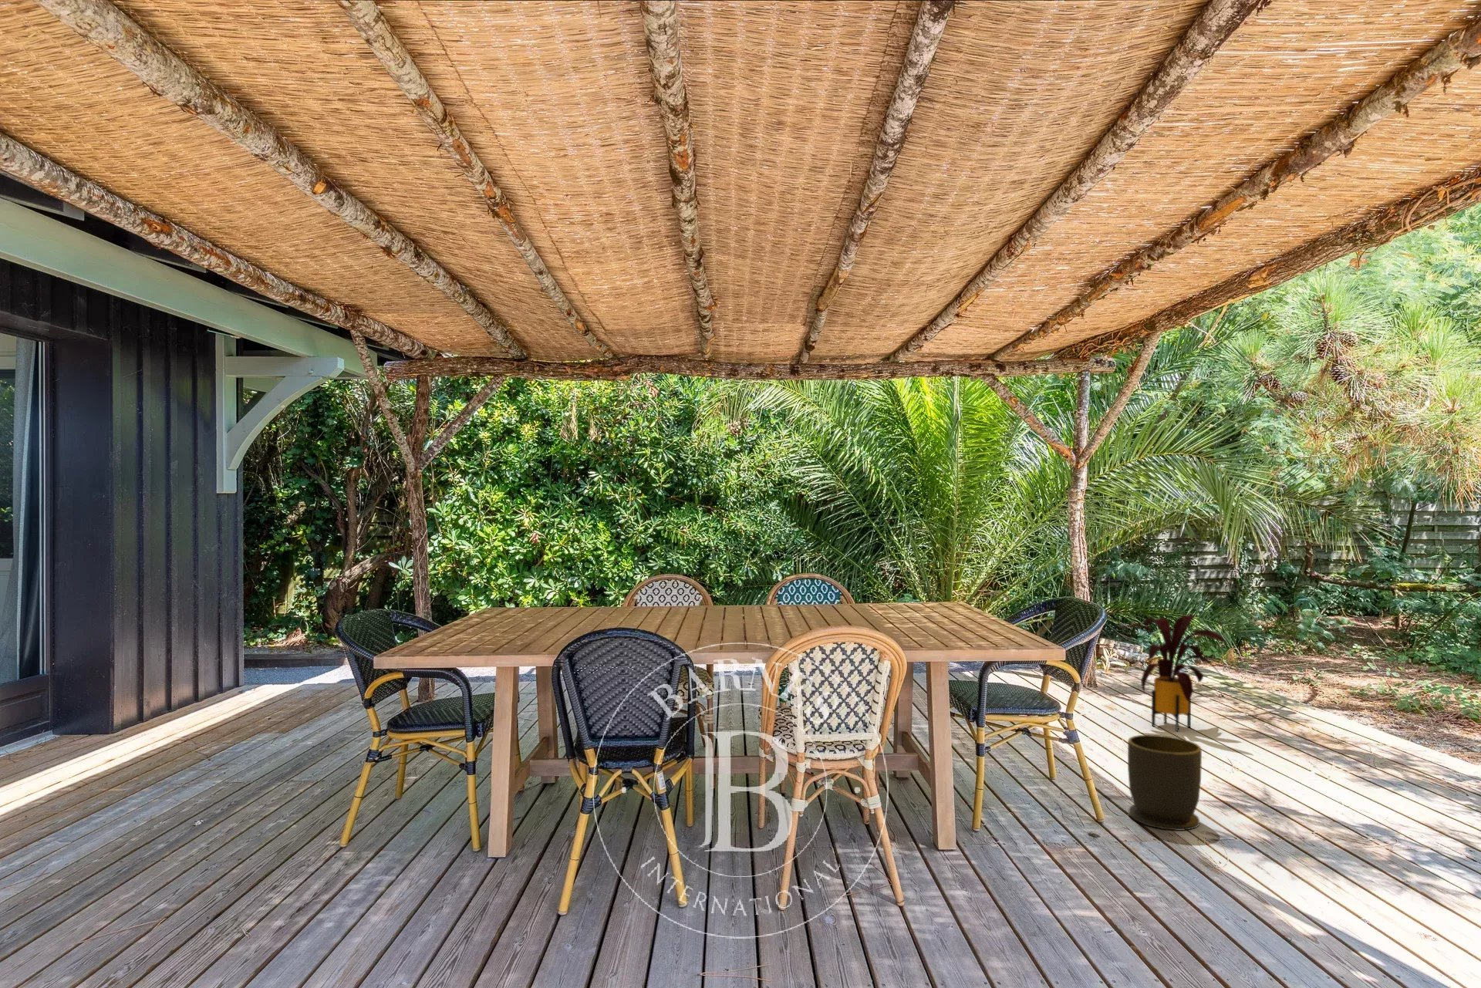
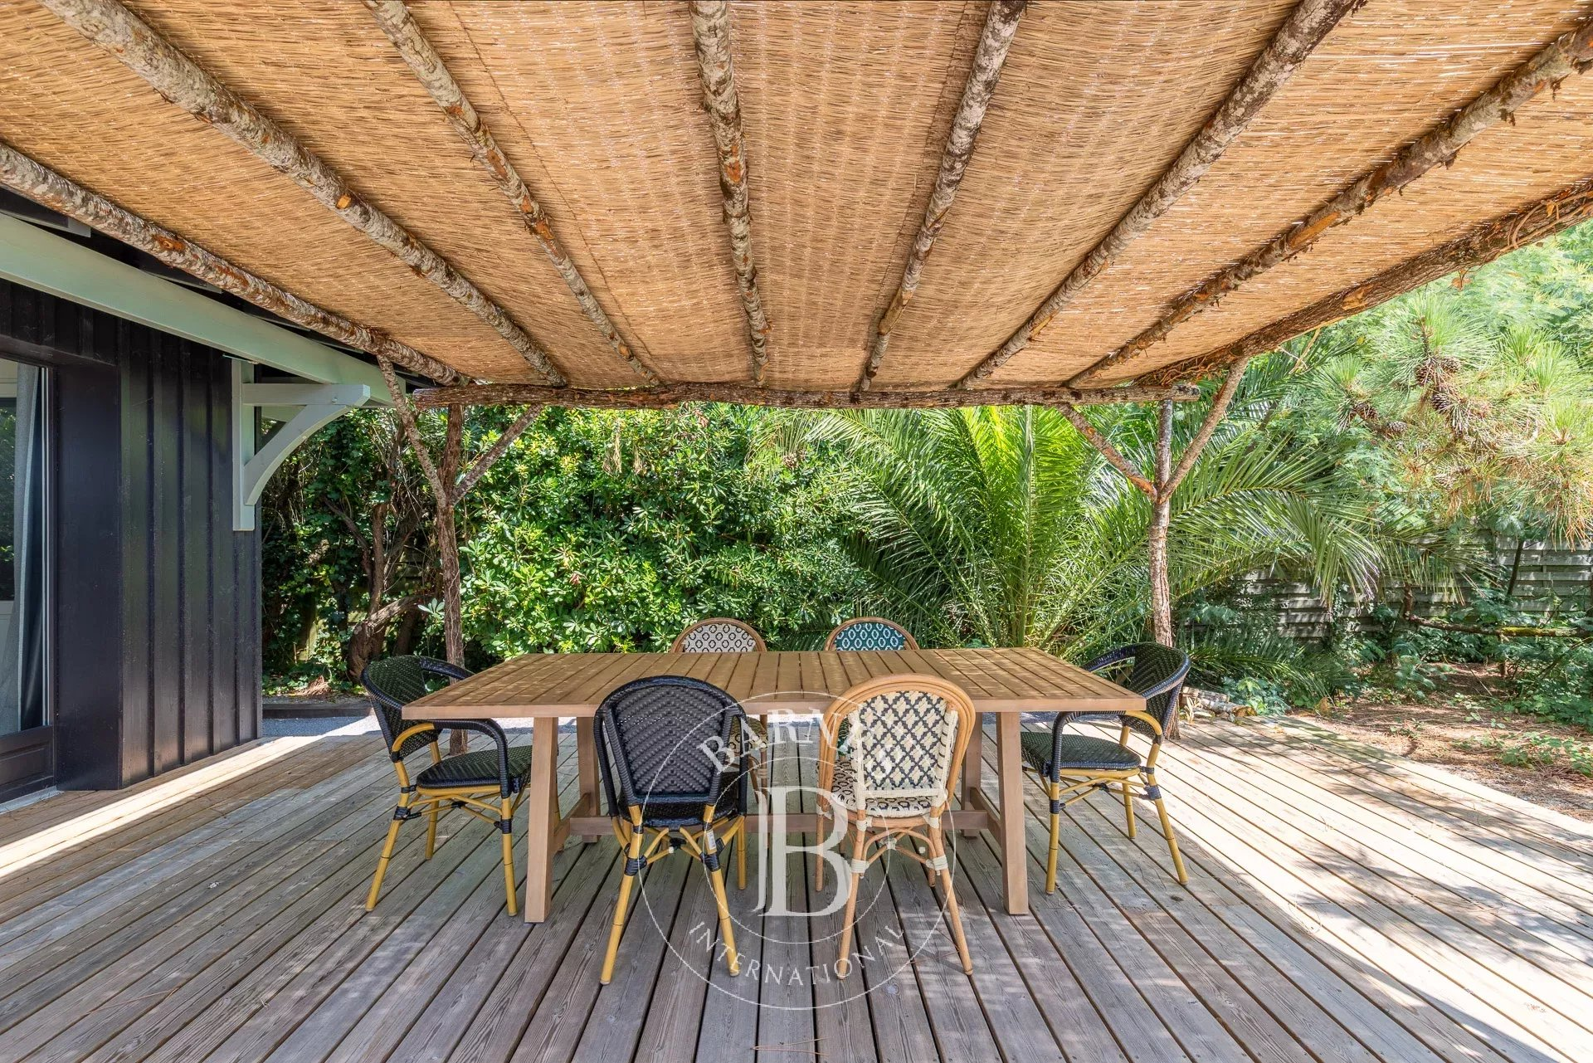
- house plant (1167, 669)
- planter pot (1163, 781)
